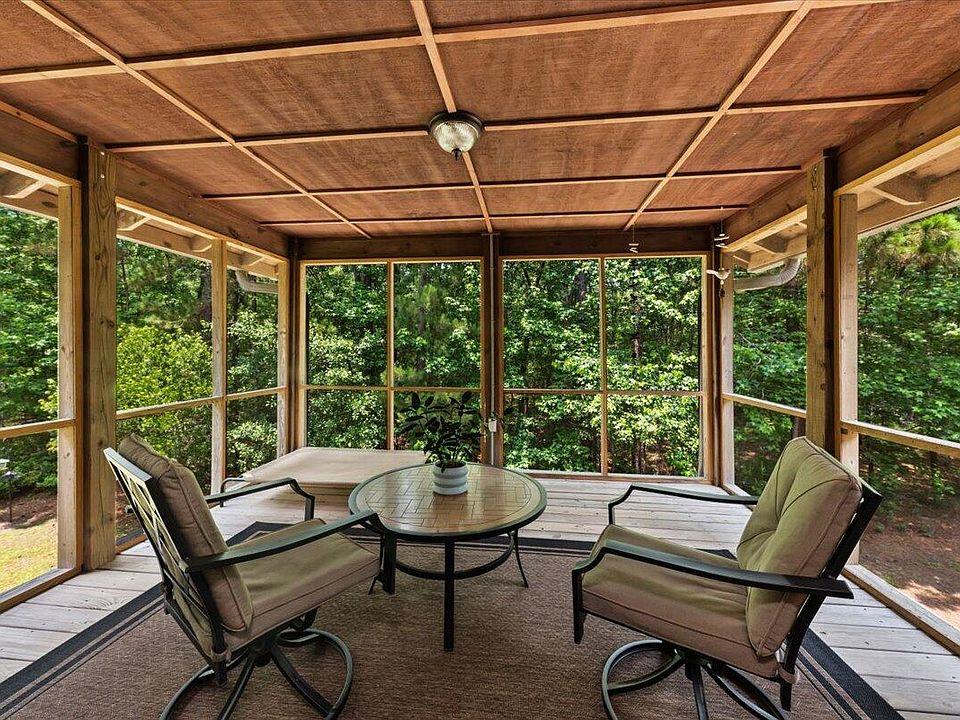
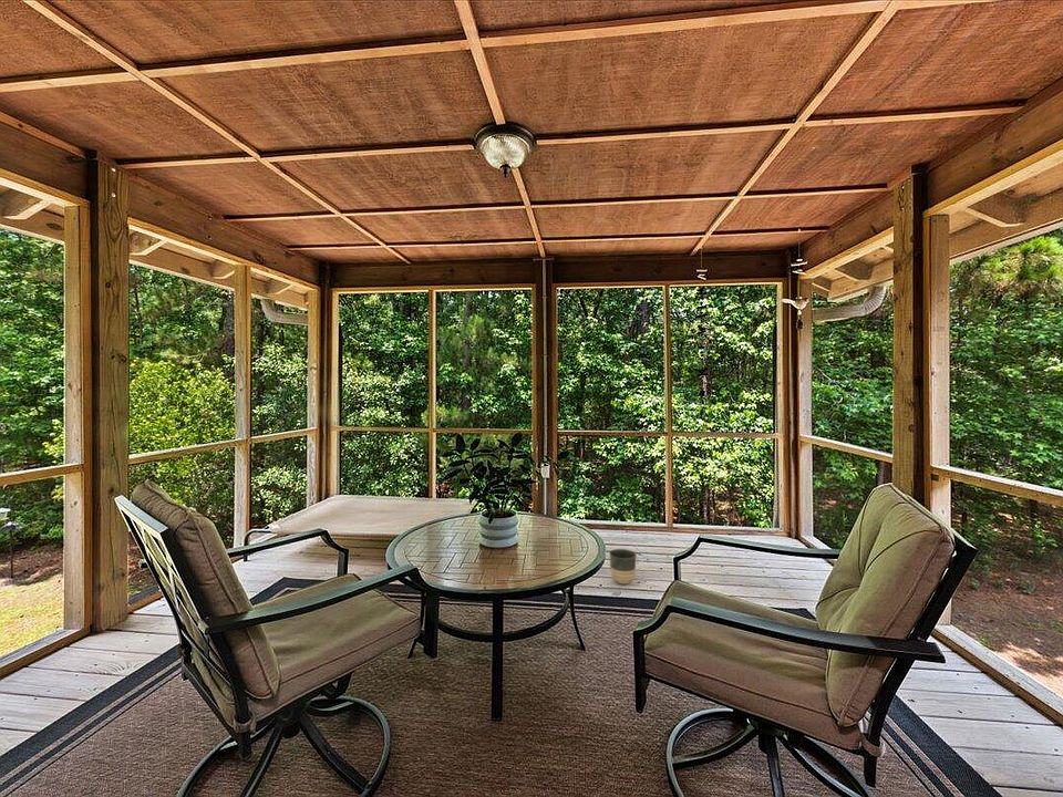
+ planter (622, 568)
